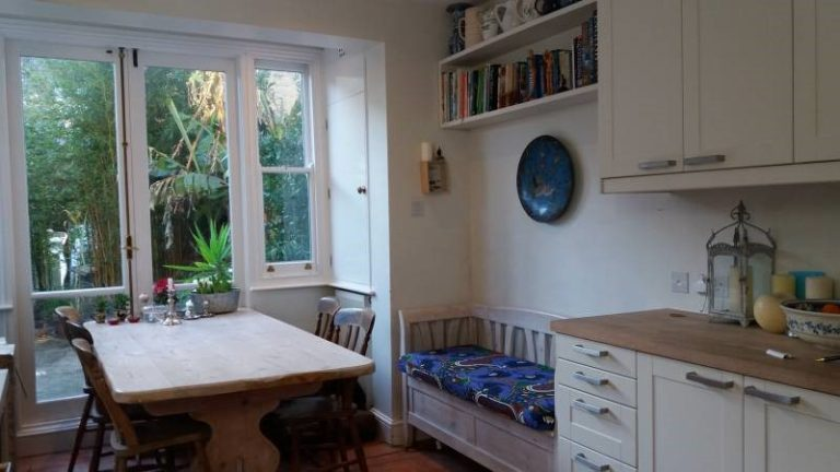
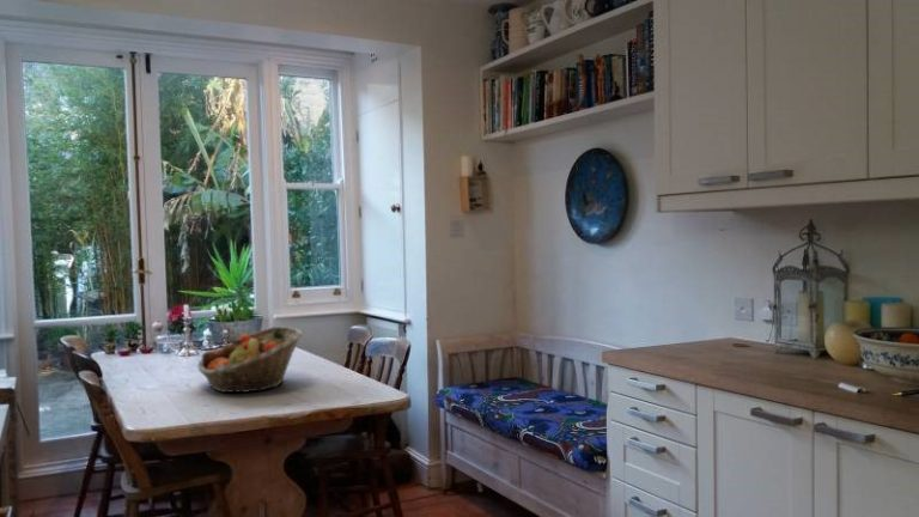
+ fruit basket (250, 358)
